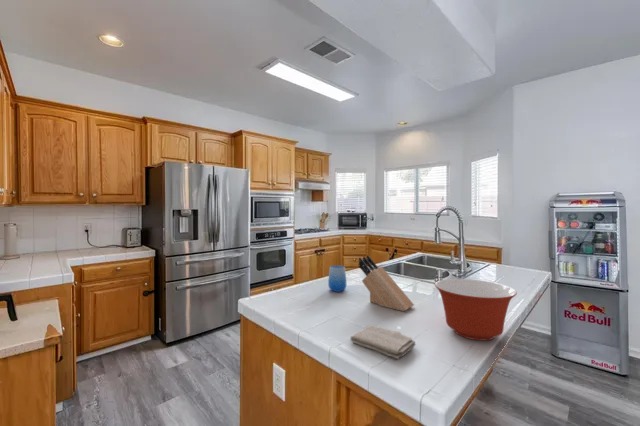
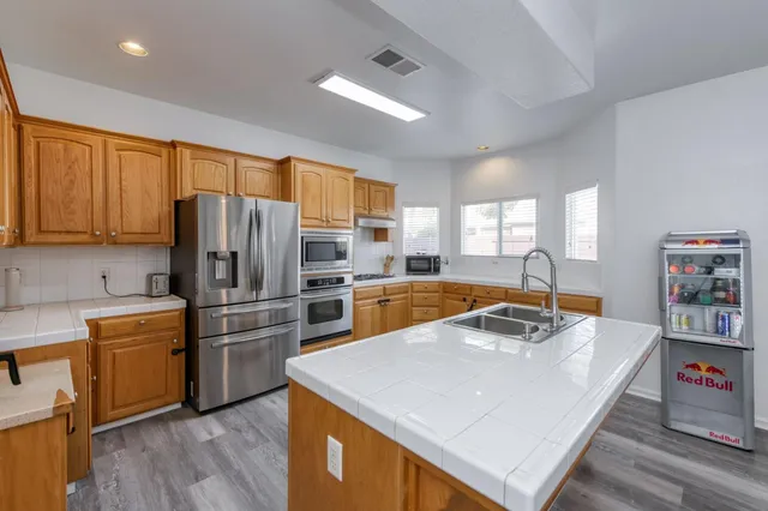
- mixing bowl (473, 309)
- cup (337, 278)
- washcloth (382, 339)
- knife block (383, 280)
